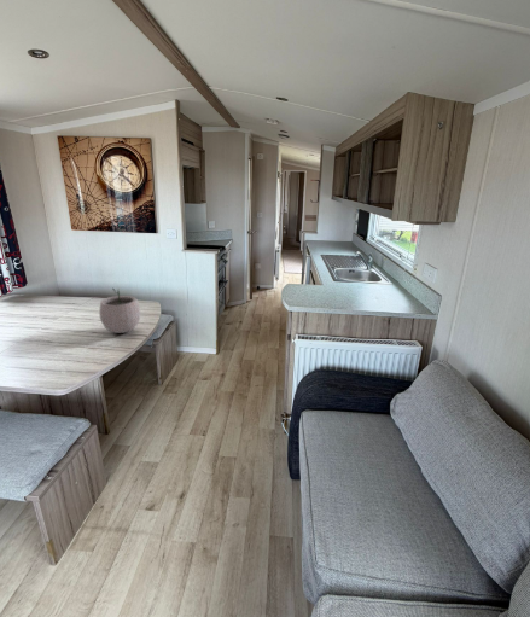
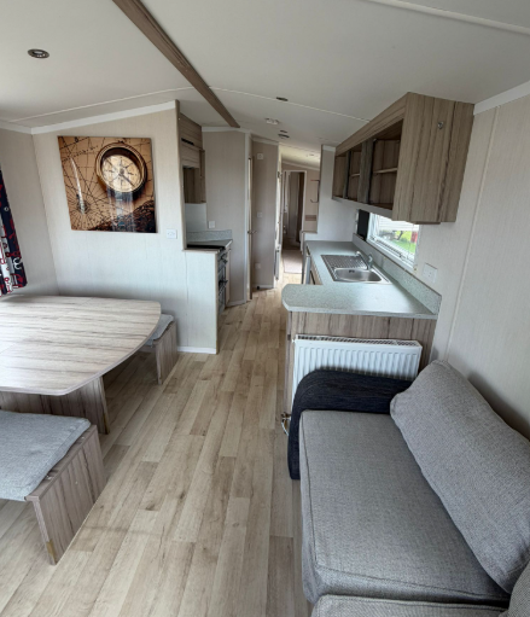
- plant pot (120, 308)
